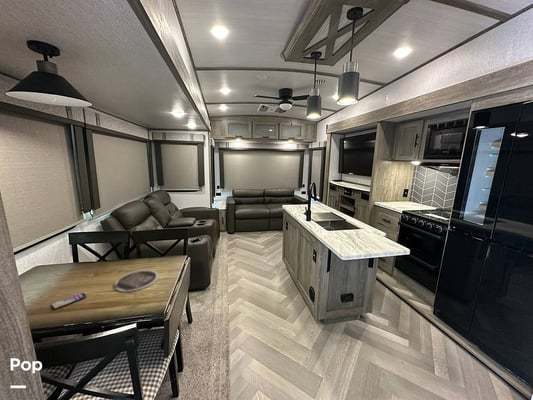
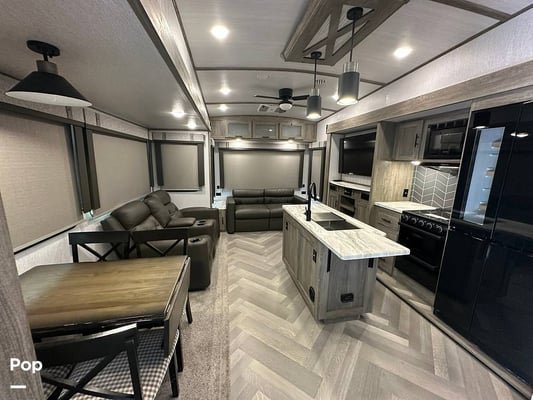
- smartphone (69, 300)
- plate (137, 279)
